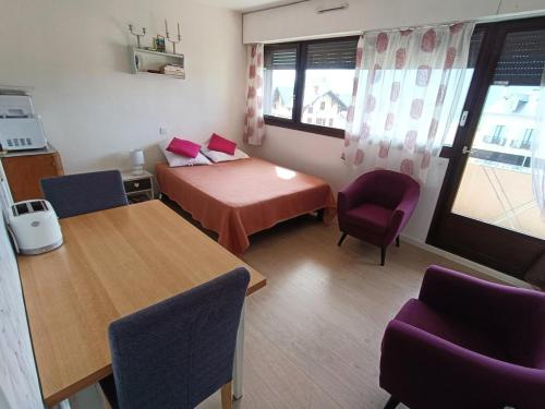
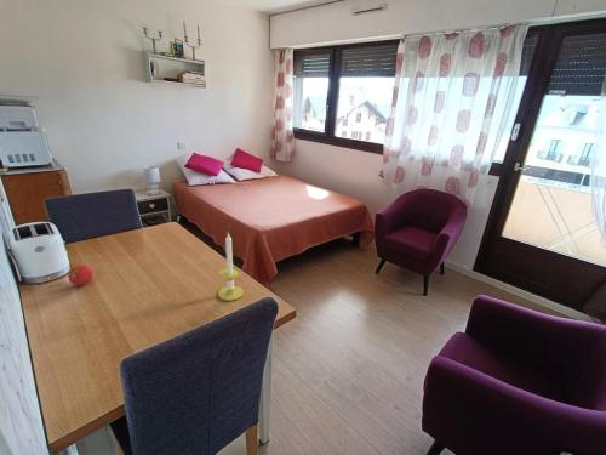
+ candle (229, 263)
+ fruit (80, 275)
